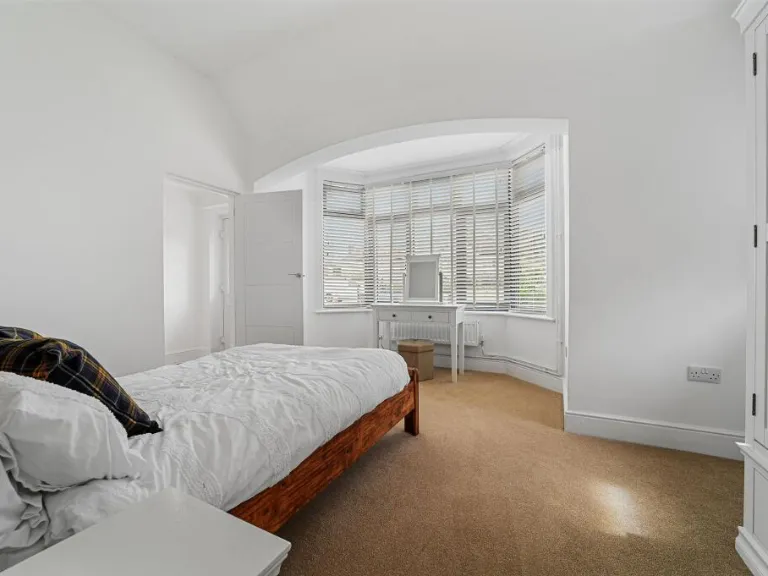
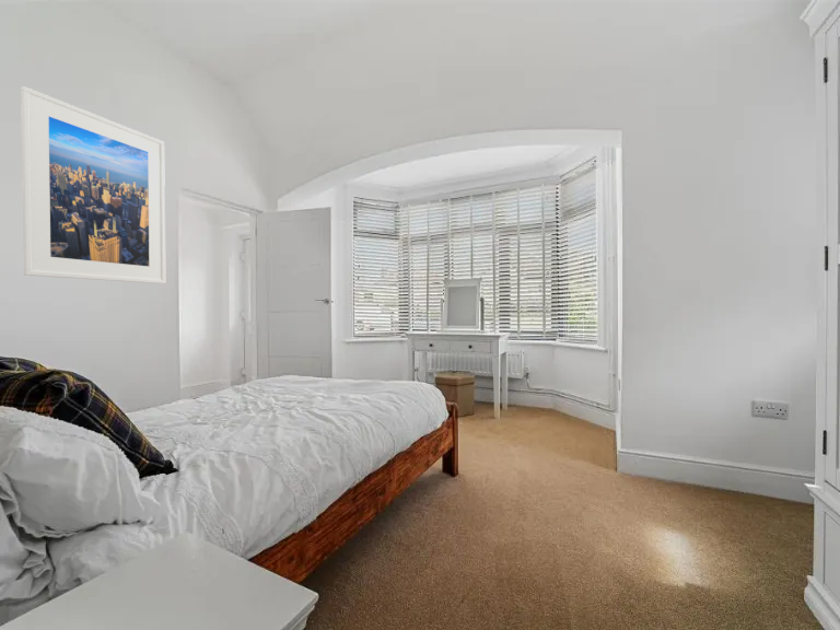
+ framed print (103, 199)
